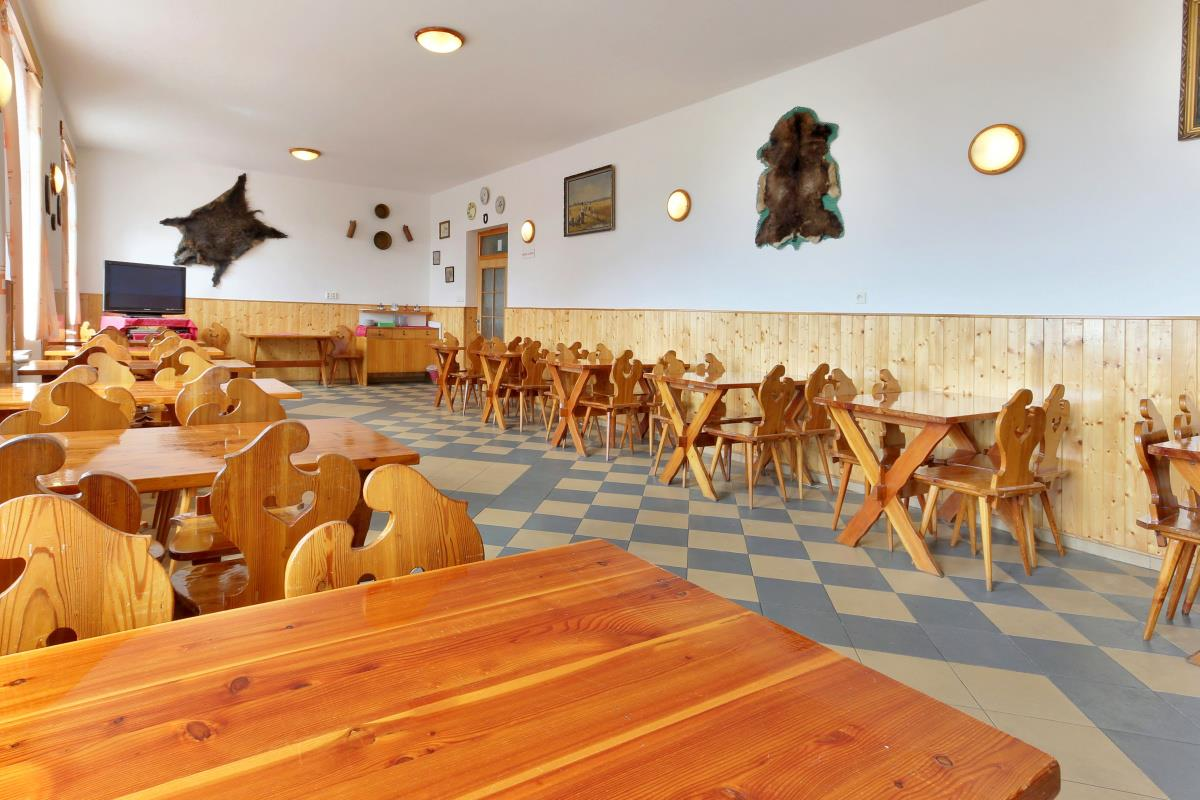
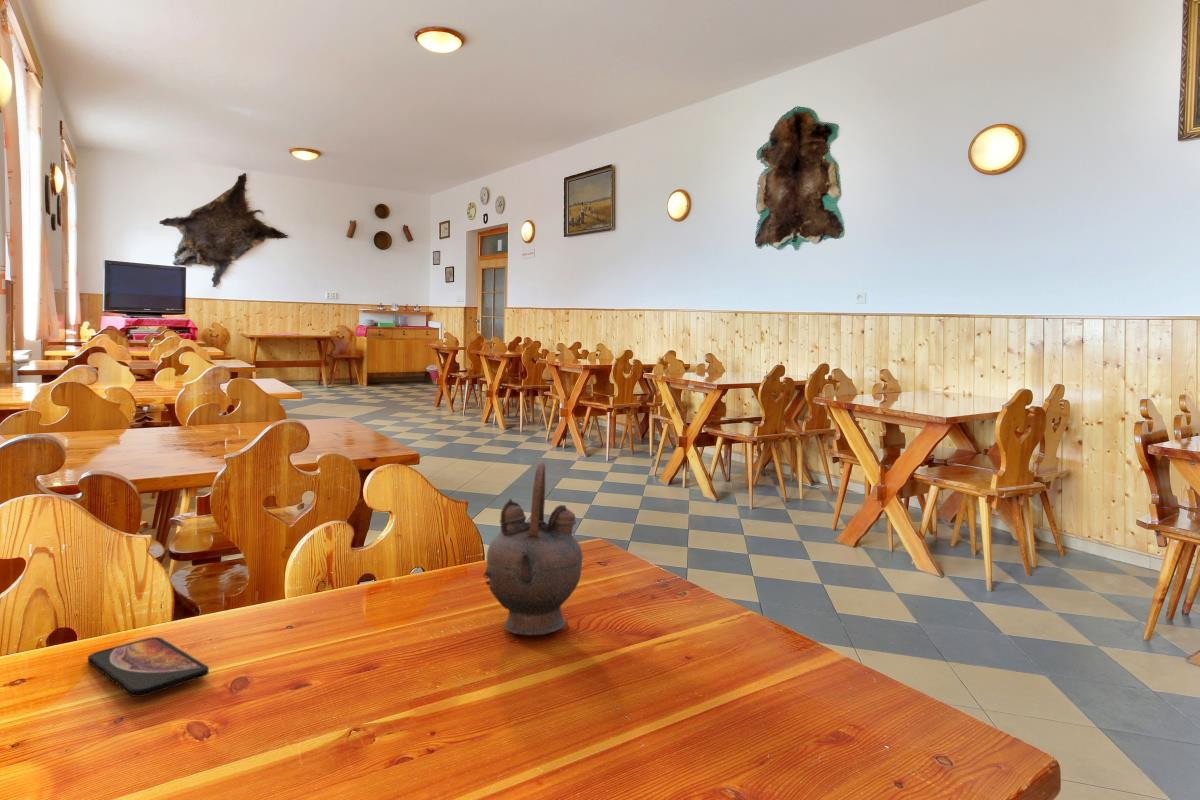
+ teapot (532, 547)
+ smartphone (147, 664)
